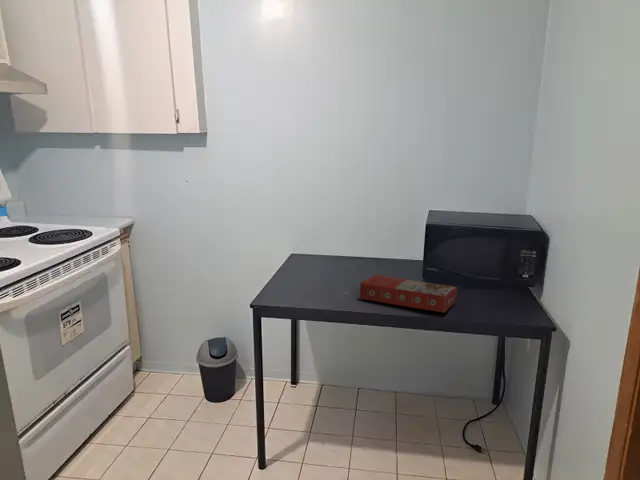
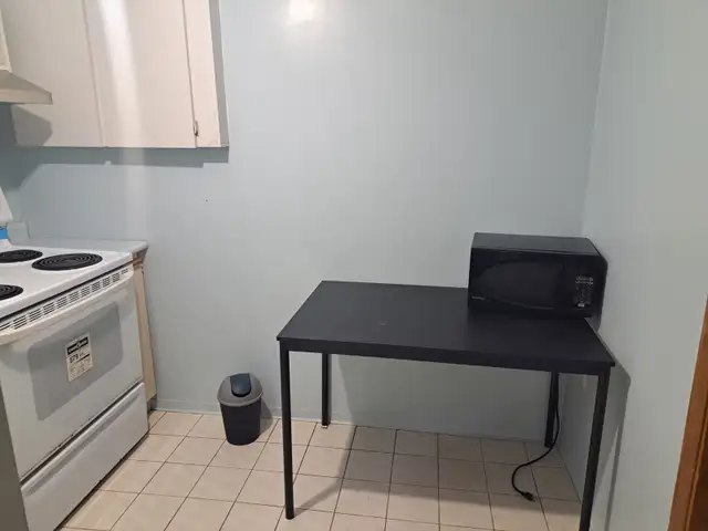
- macaroni box (407, 292)
